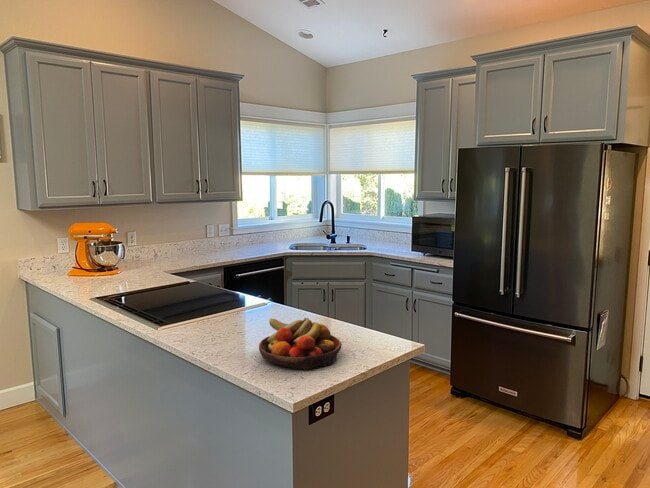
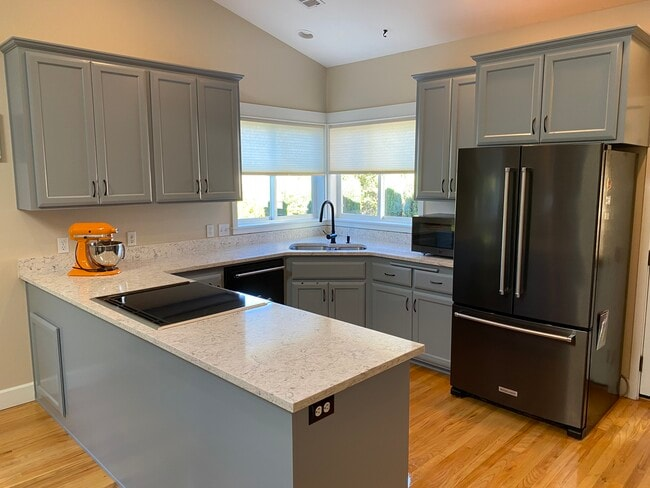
- fruit bowl (299, 339)
